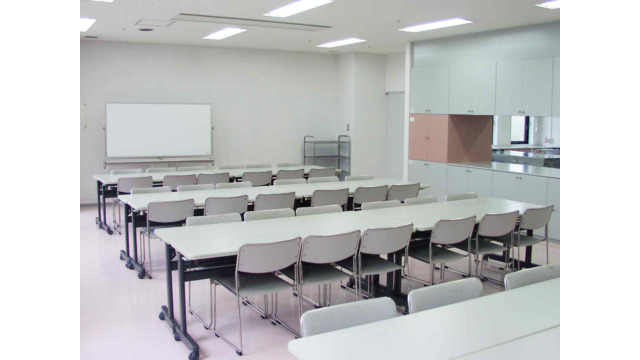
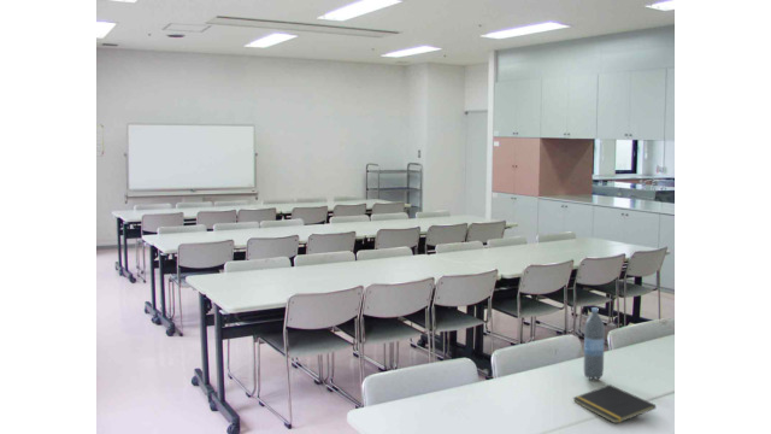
+ water bottle (594, 342)
+ notepad (612, 403)
